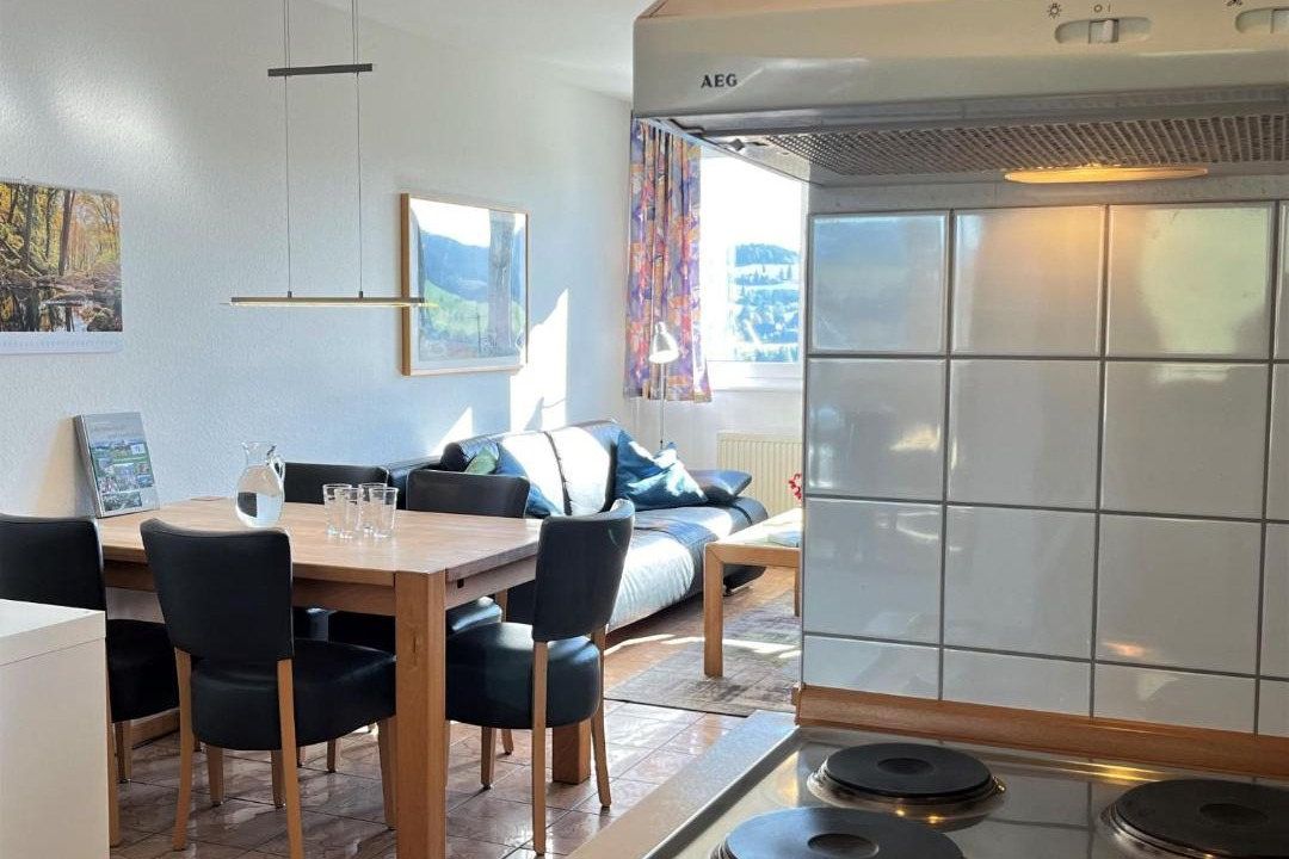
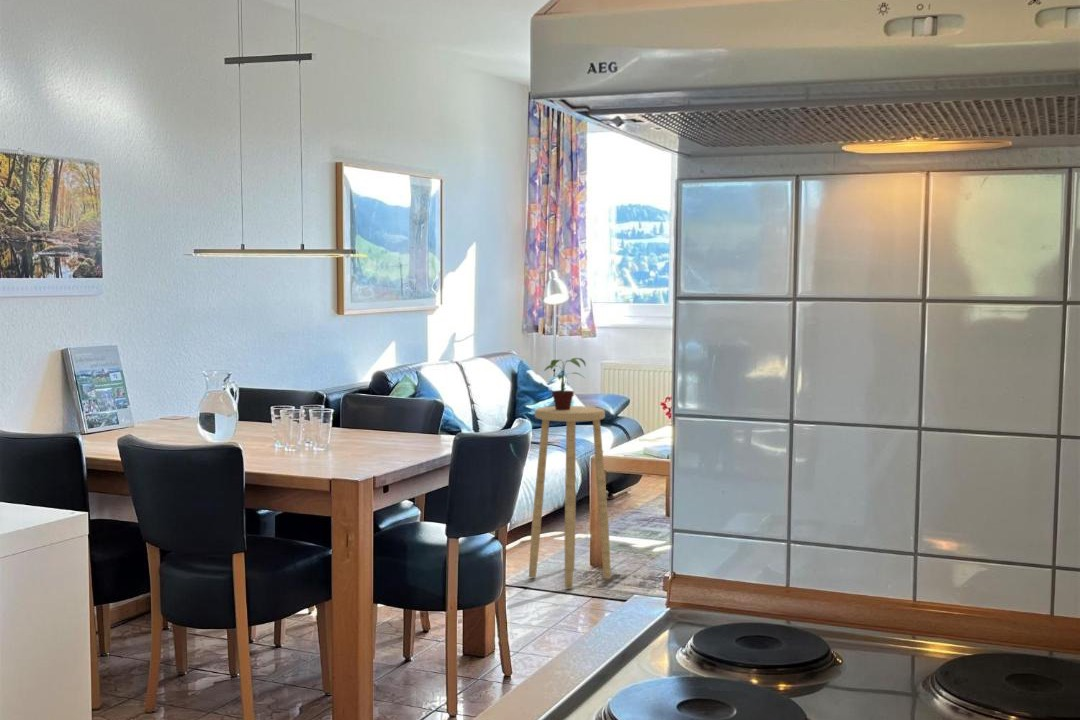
+ potted plant (564, 383)
+ stool (569, 494)
